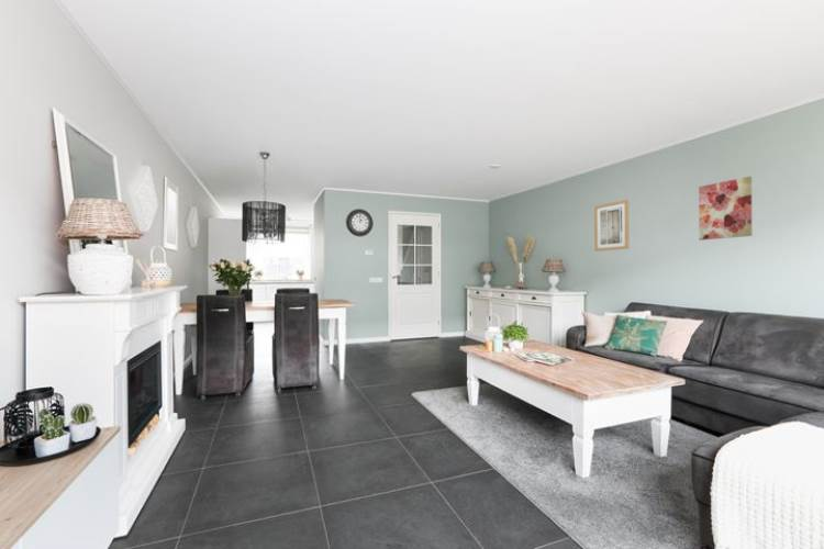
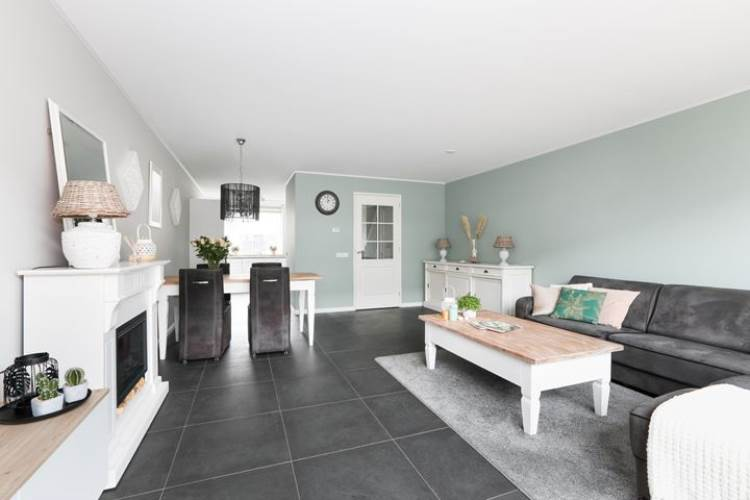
- wall art (611, 226)
- wall art (724, 210)
